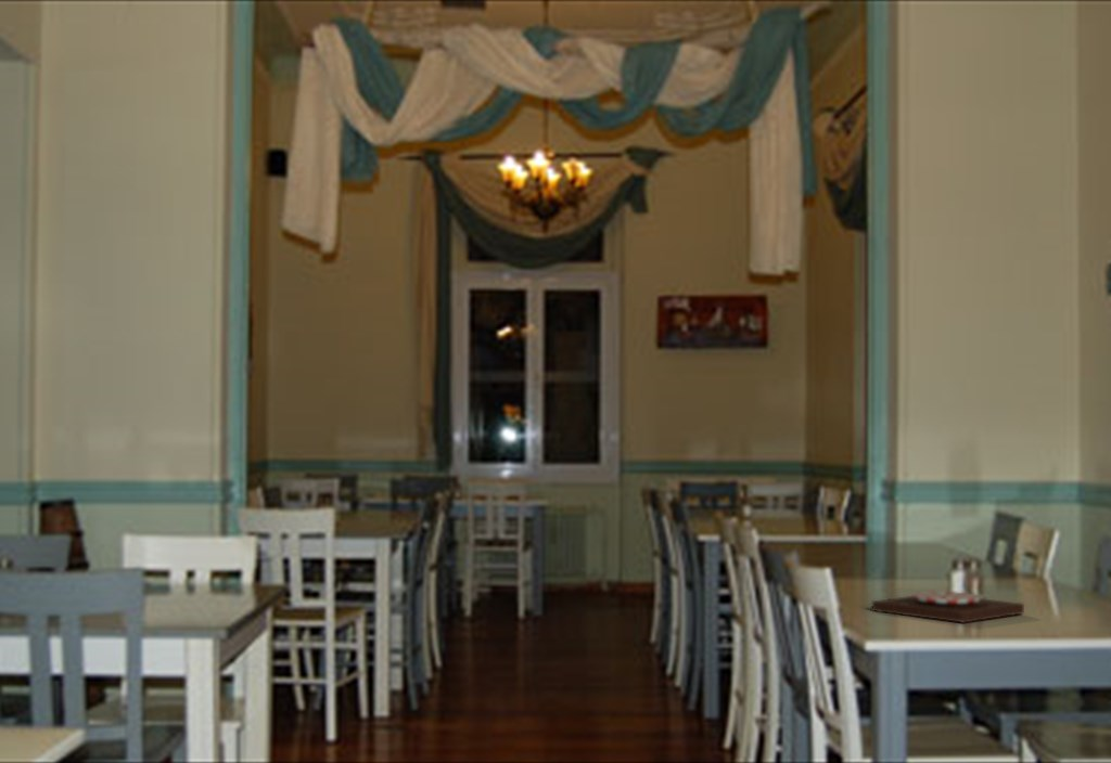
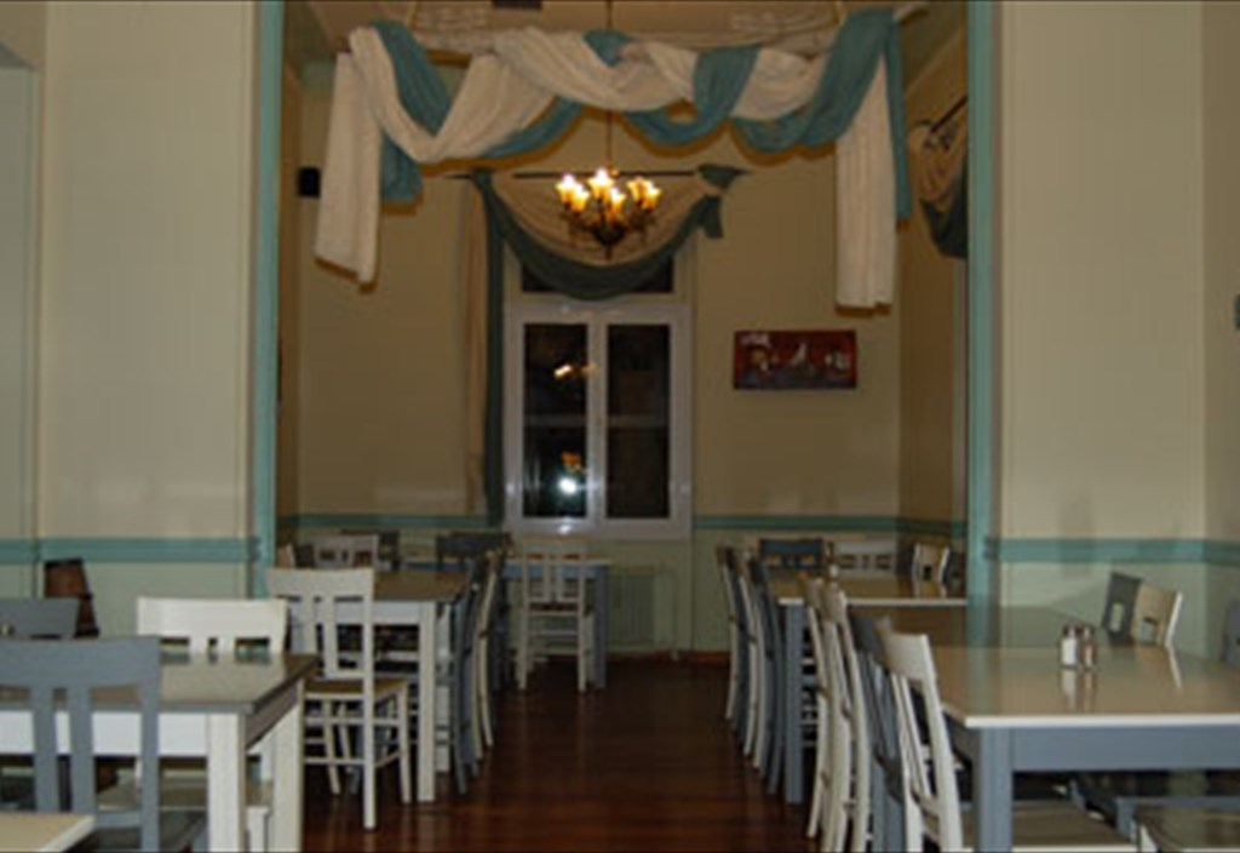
- plate (947, 604)
